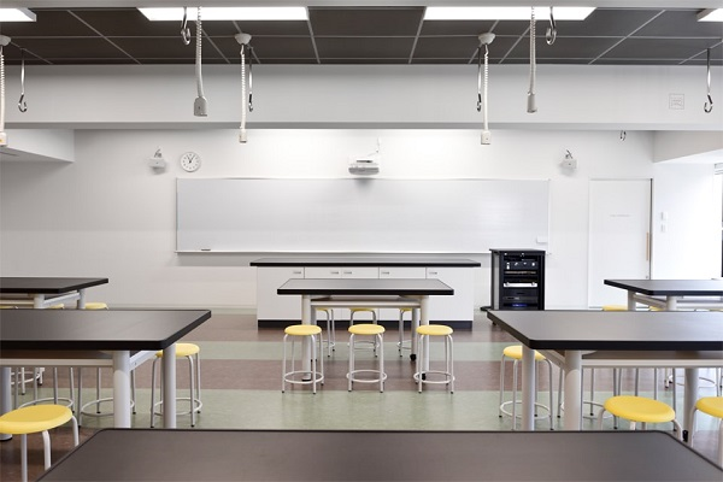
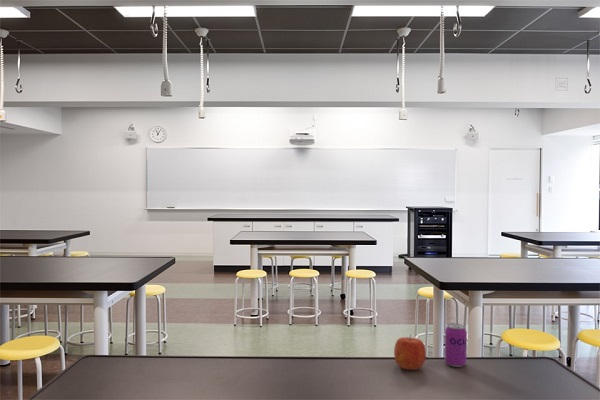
+ apple (409, 350)
+ beverage can (455, 344)
